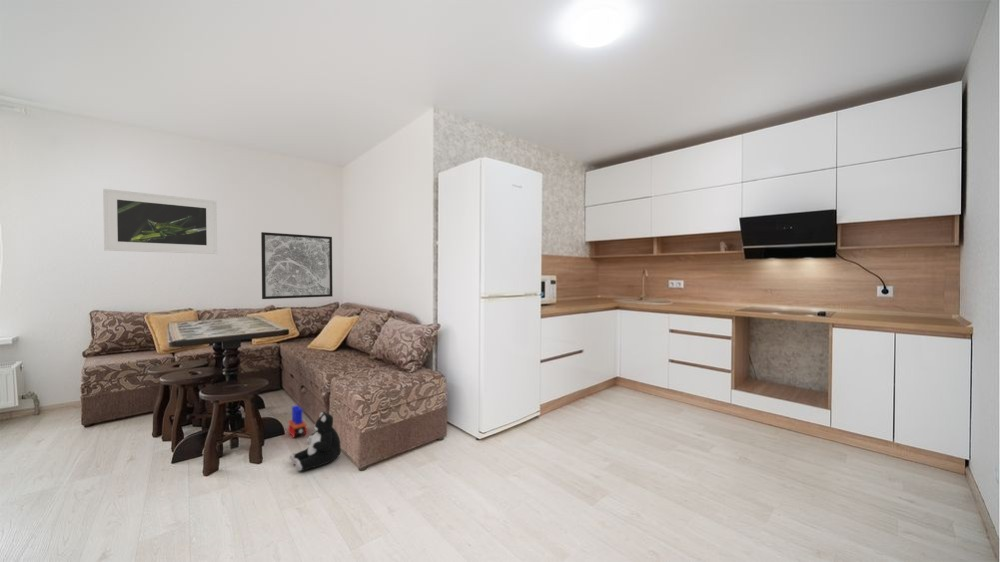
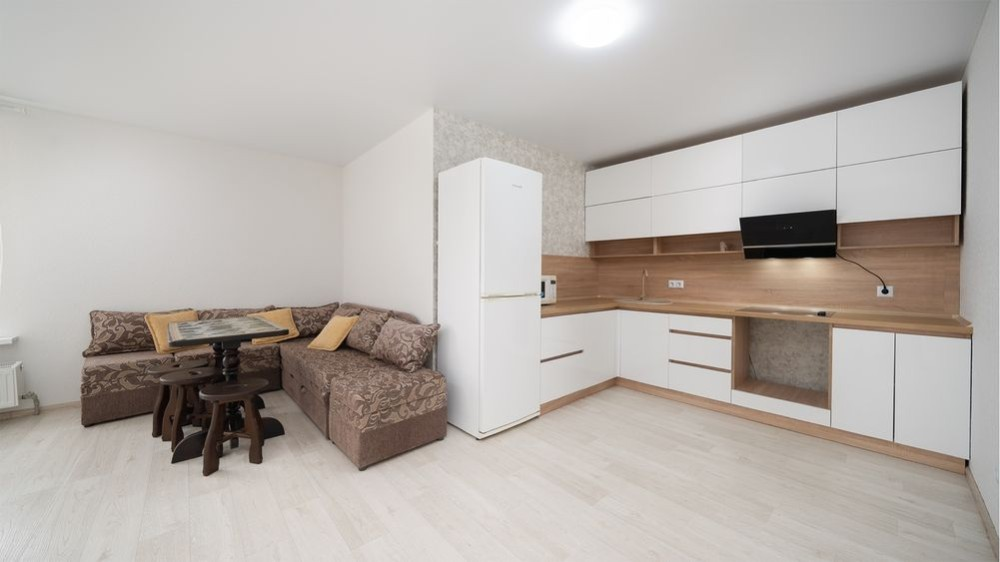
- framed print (164, 223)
- toy train (297, 420)
- wall art (298, 266)
- plush toy (317, 438)
